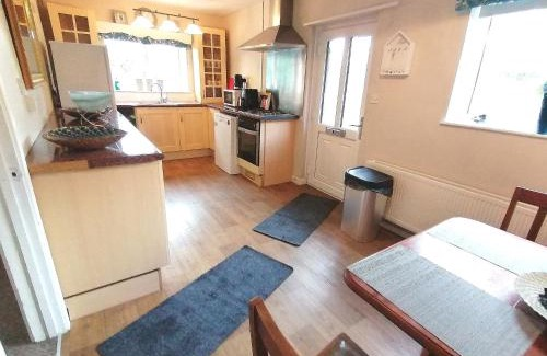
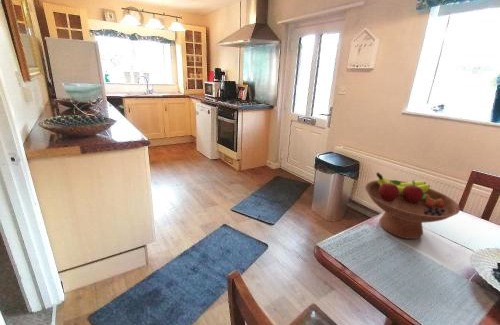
+ fruit bowl (405, 205)
